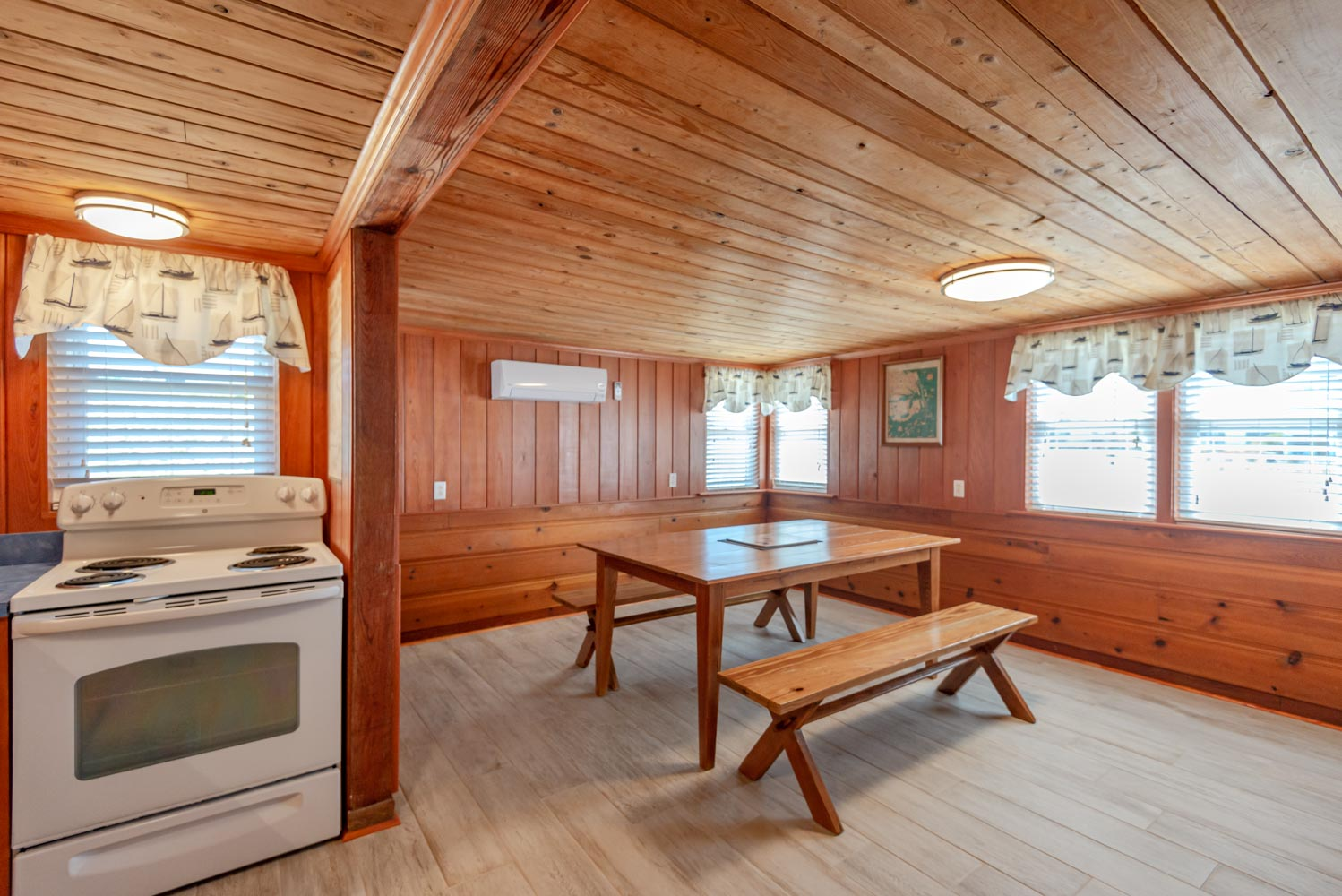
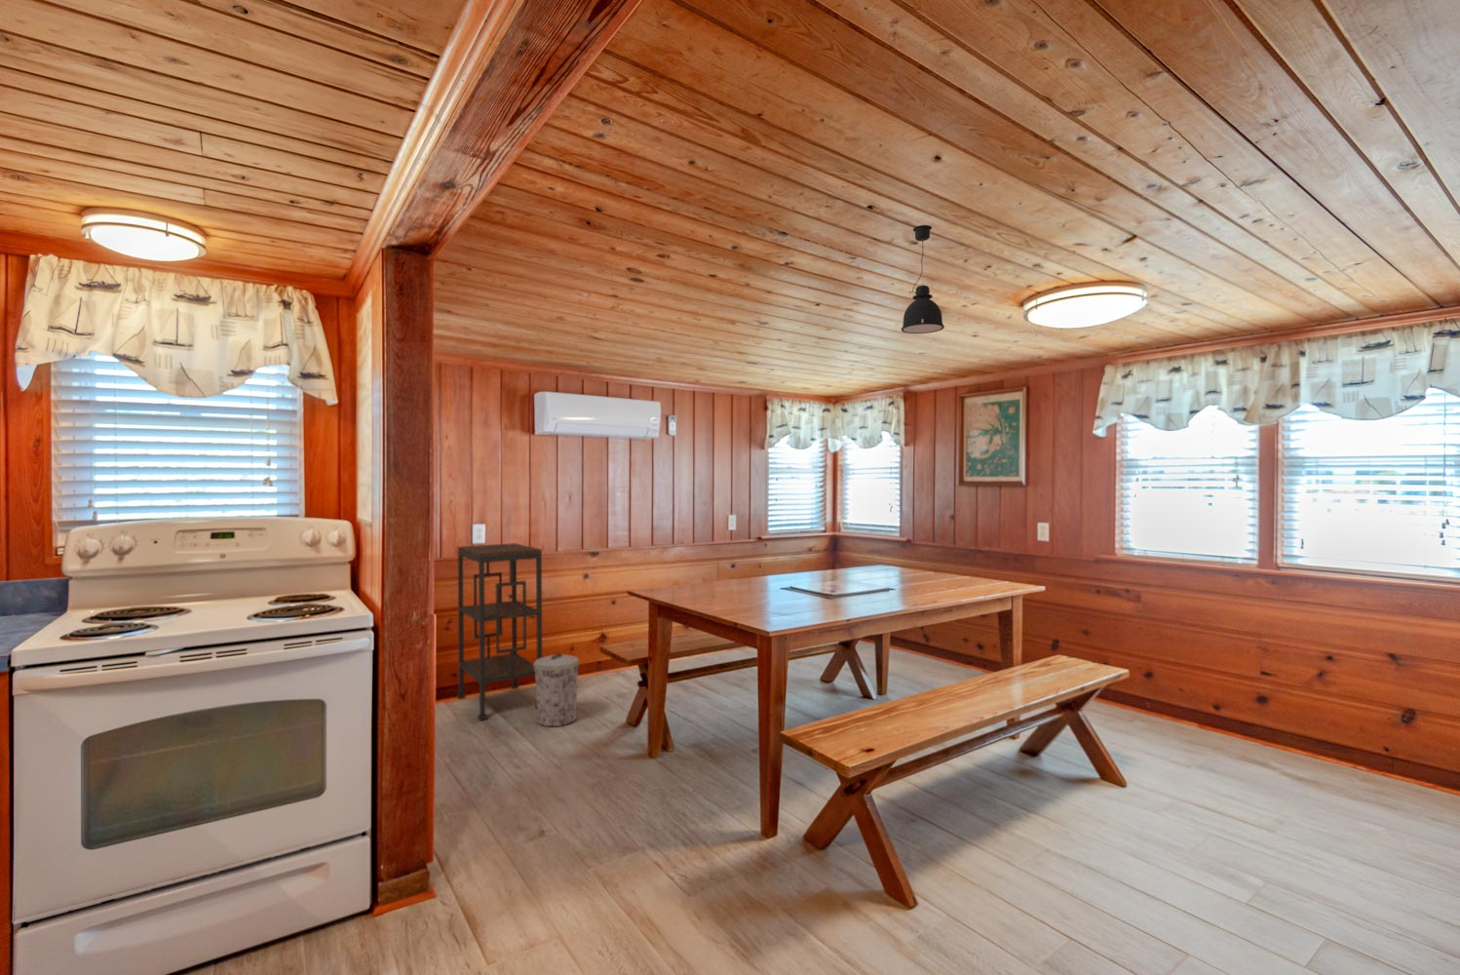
+ shelving unit (499, 625)
+ pendant light (921, 279)
+ trash can (557, 688)
